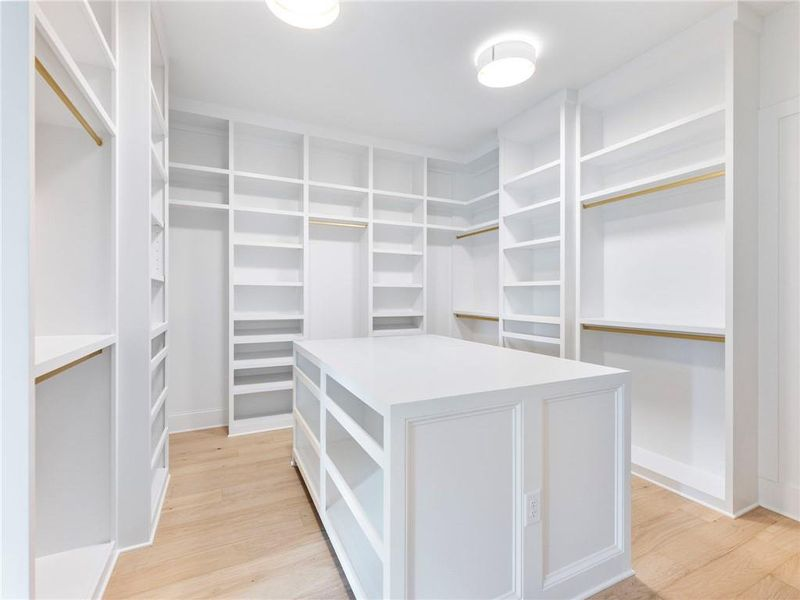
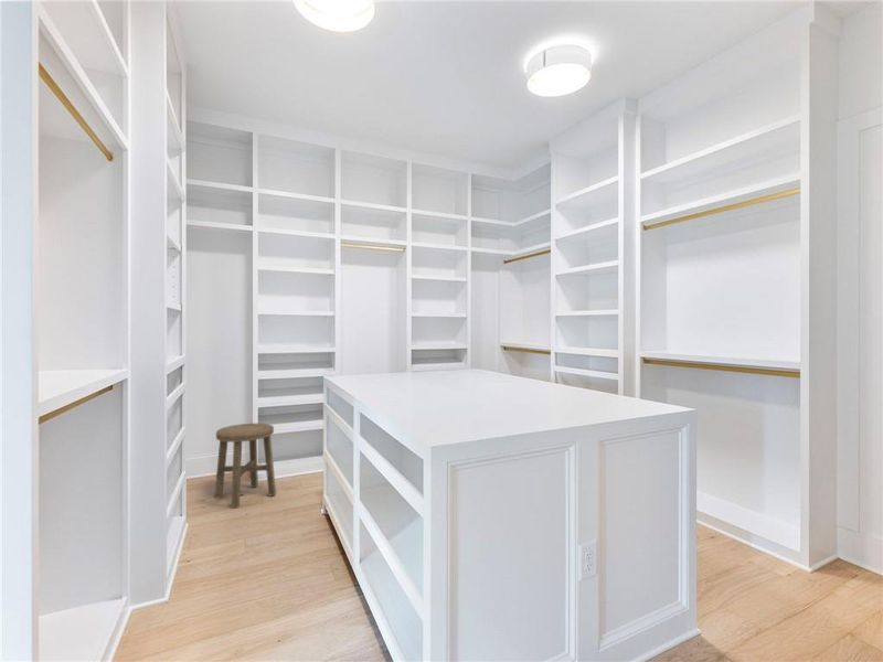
+ stool (246, 463)
